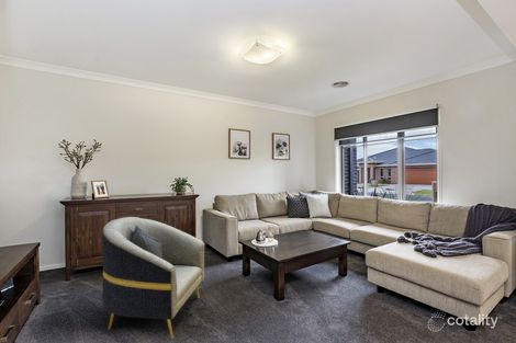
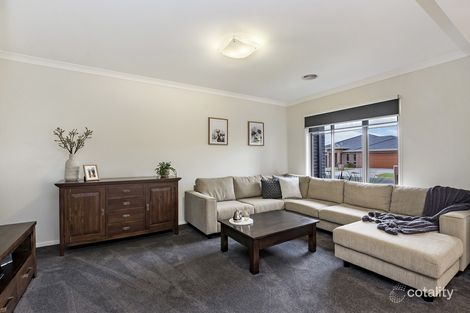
- armchair (152, 266)
